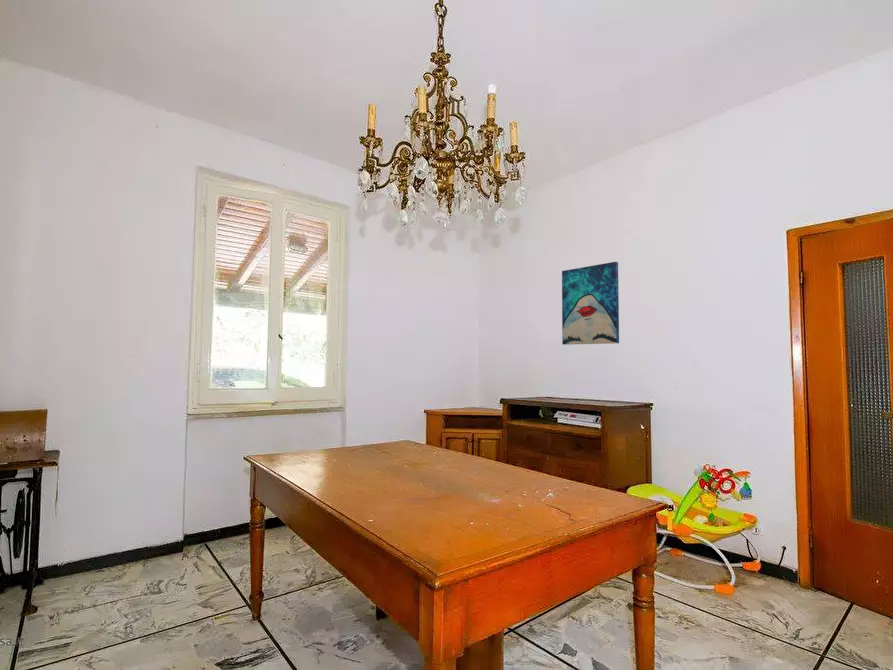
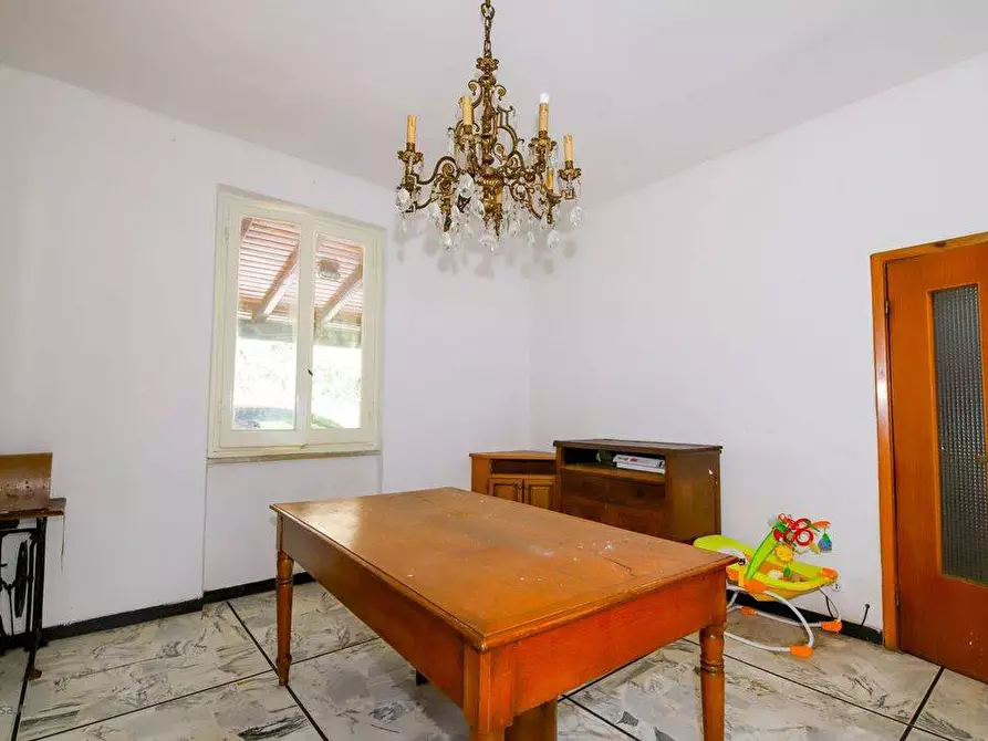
- wall art (588, 305)
